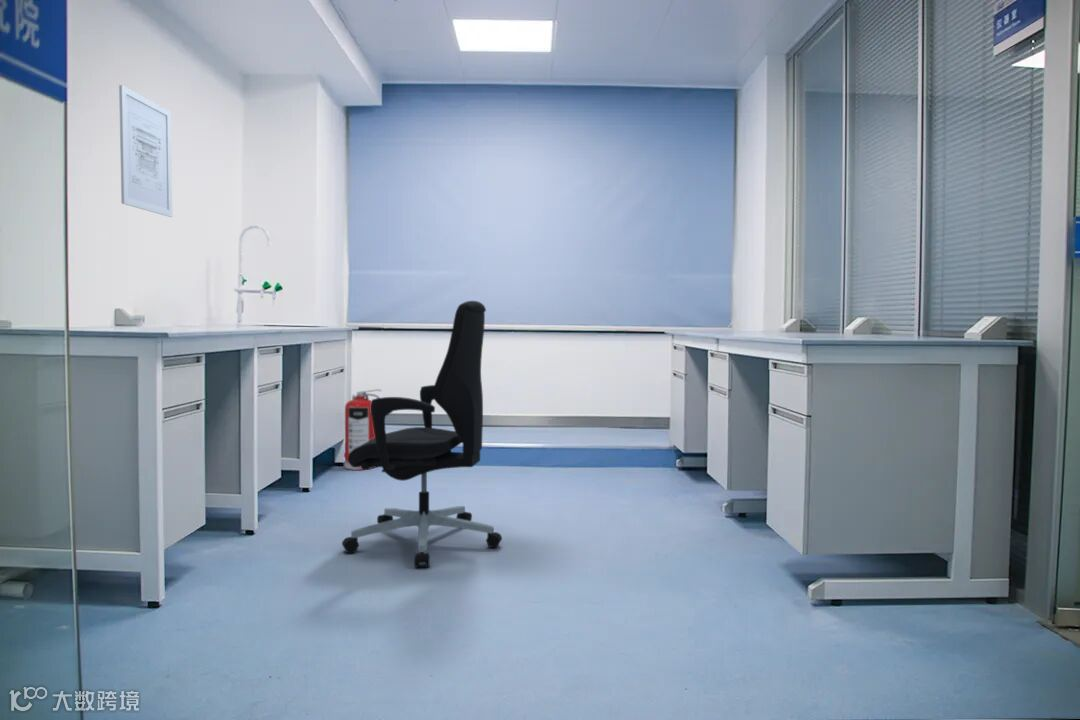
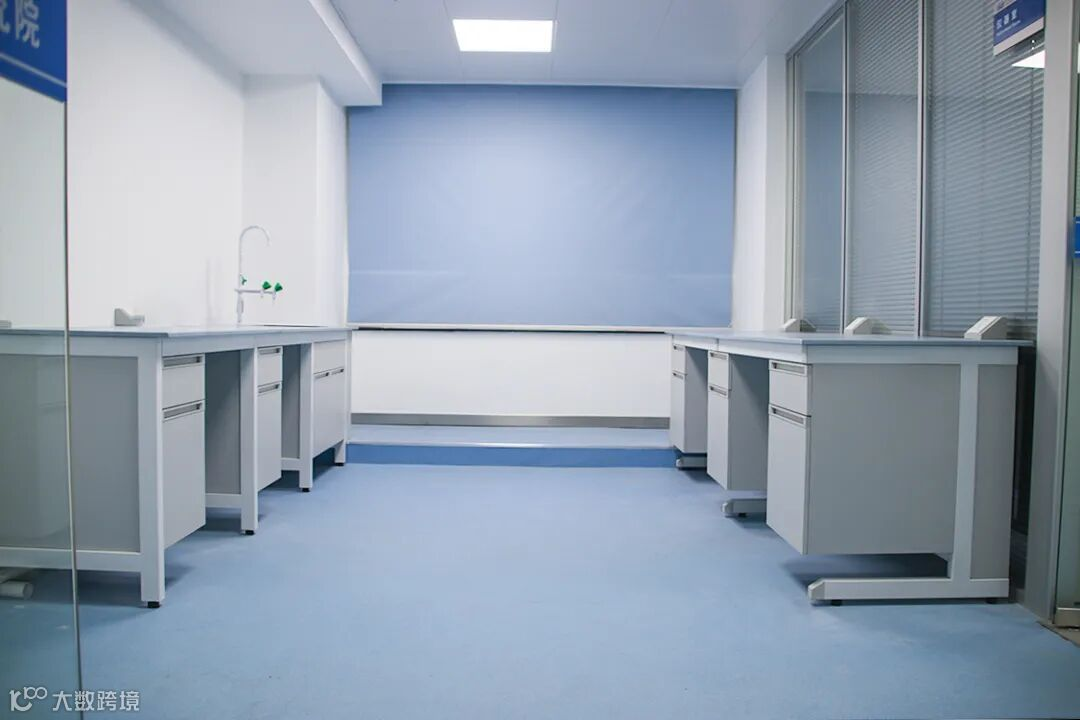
- wall art (147, 155)
- fire extinguisher (364, 427)
- office chair (429, 422)
